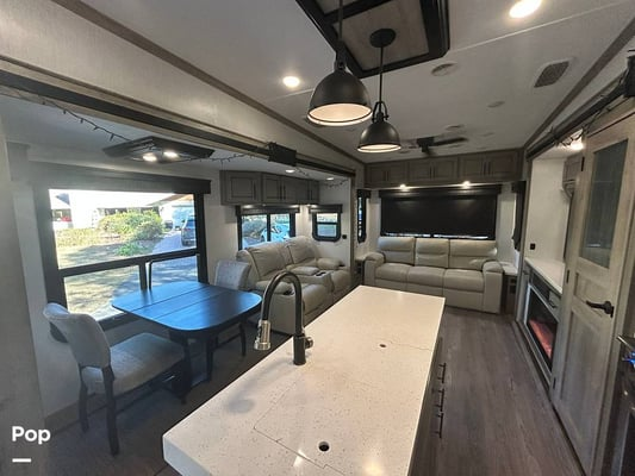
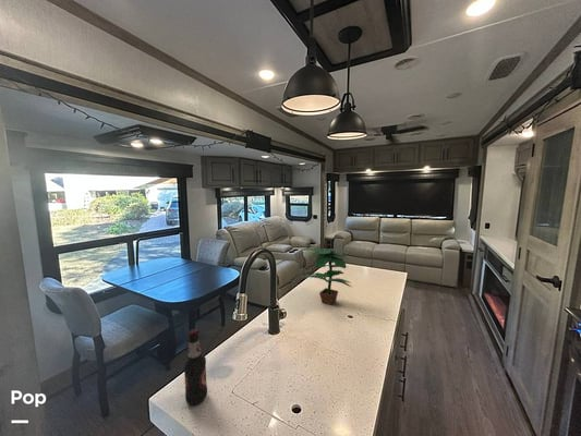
+ bottle (195, 364)
+ potted plant (326, 276)
